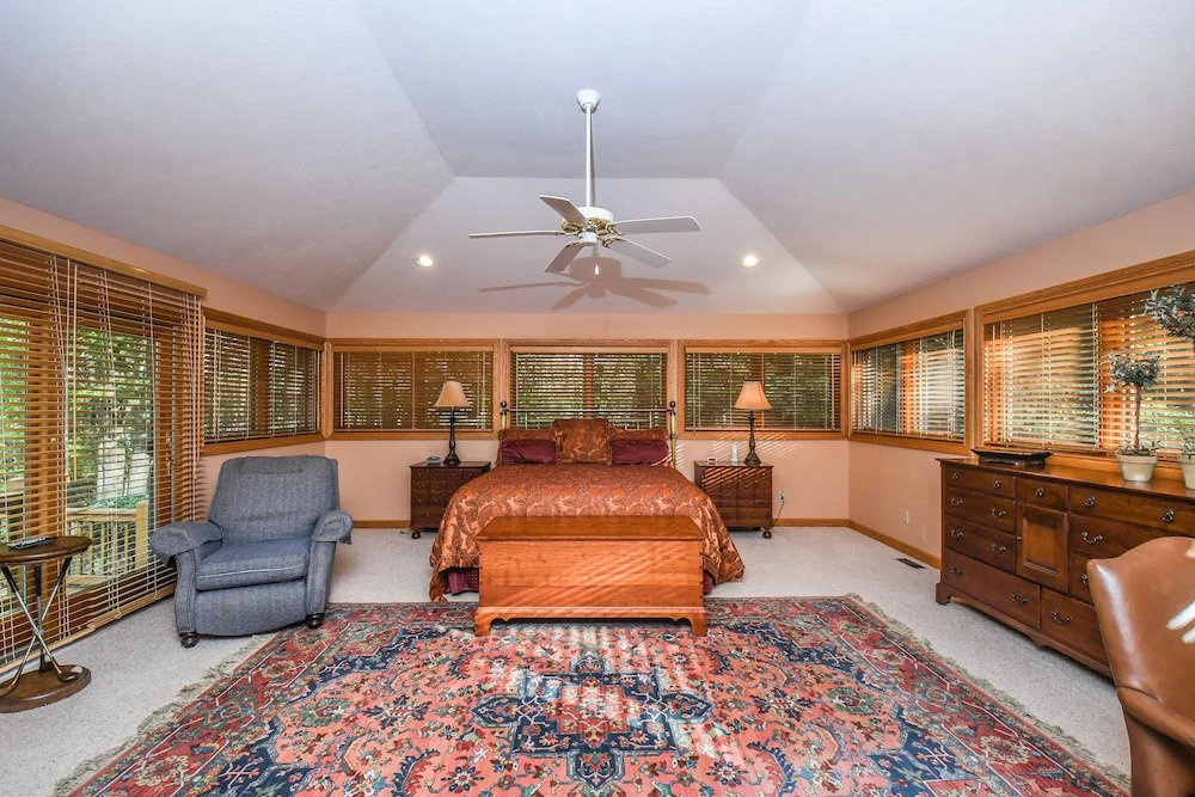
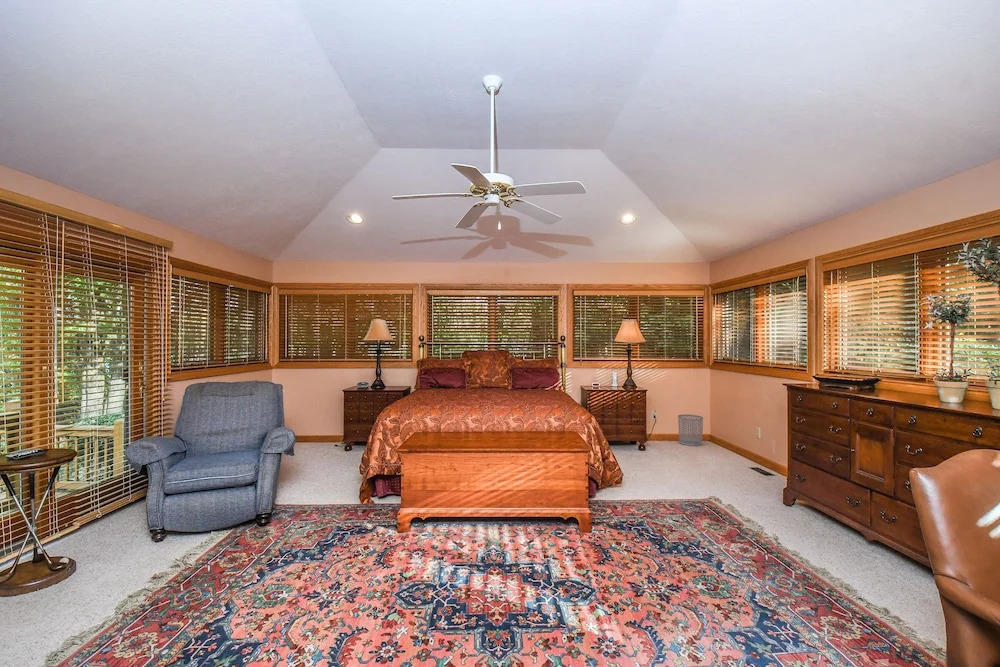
+ waste bin (690, 430)
